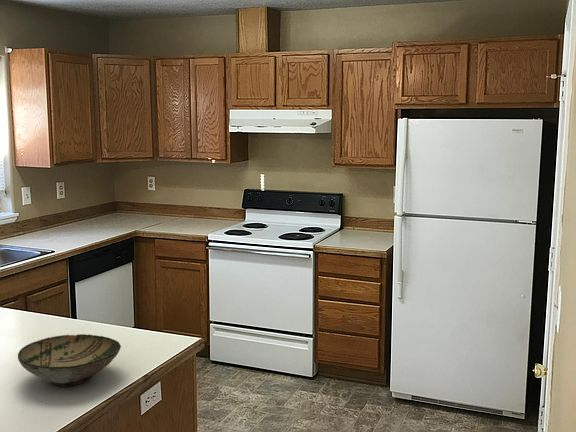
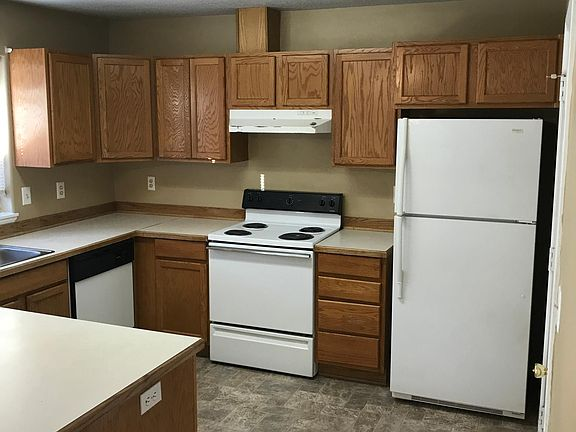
- bowl (70, 363)
